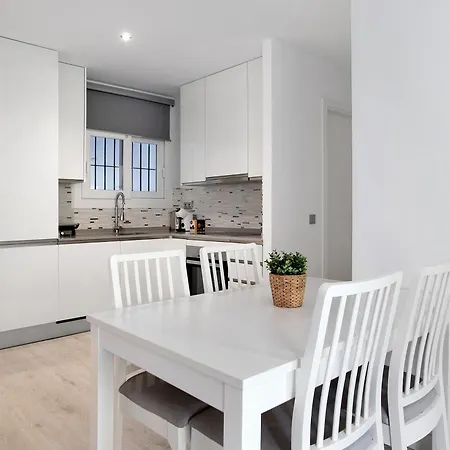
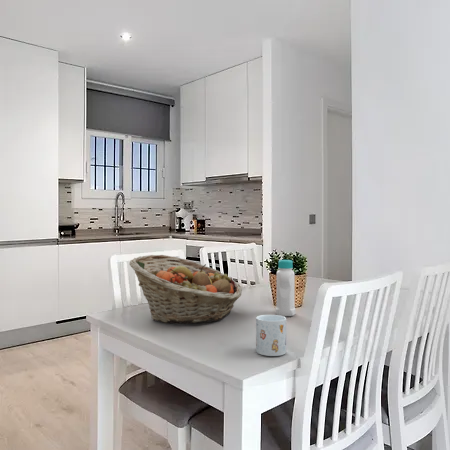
+ mug (269, 332)
+ bottle (285, 287)
+ fruit basket (187, 285)
